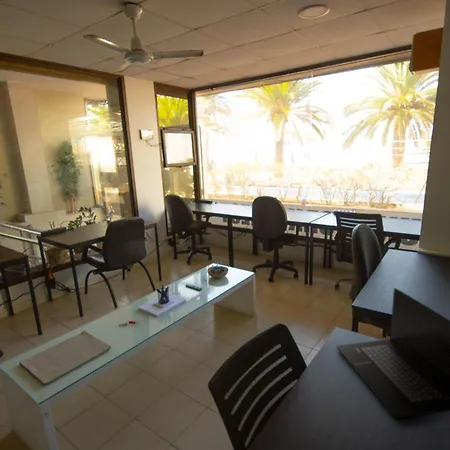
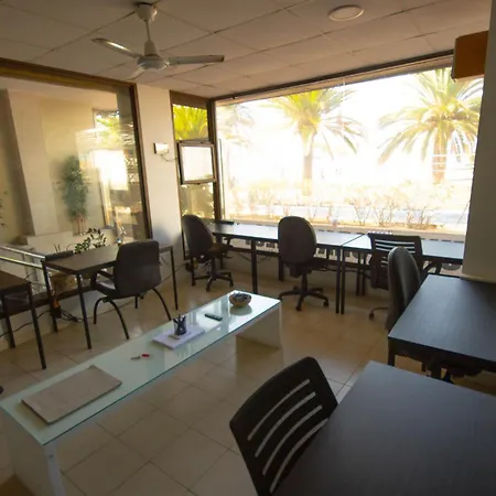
- laptop (395, 343)
